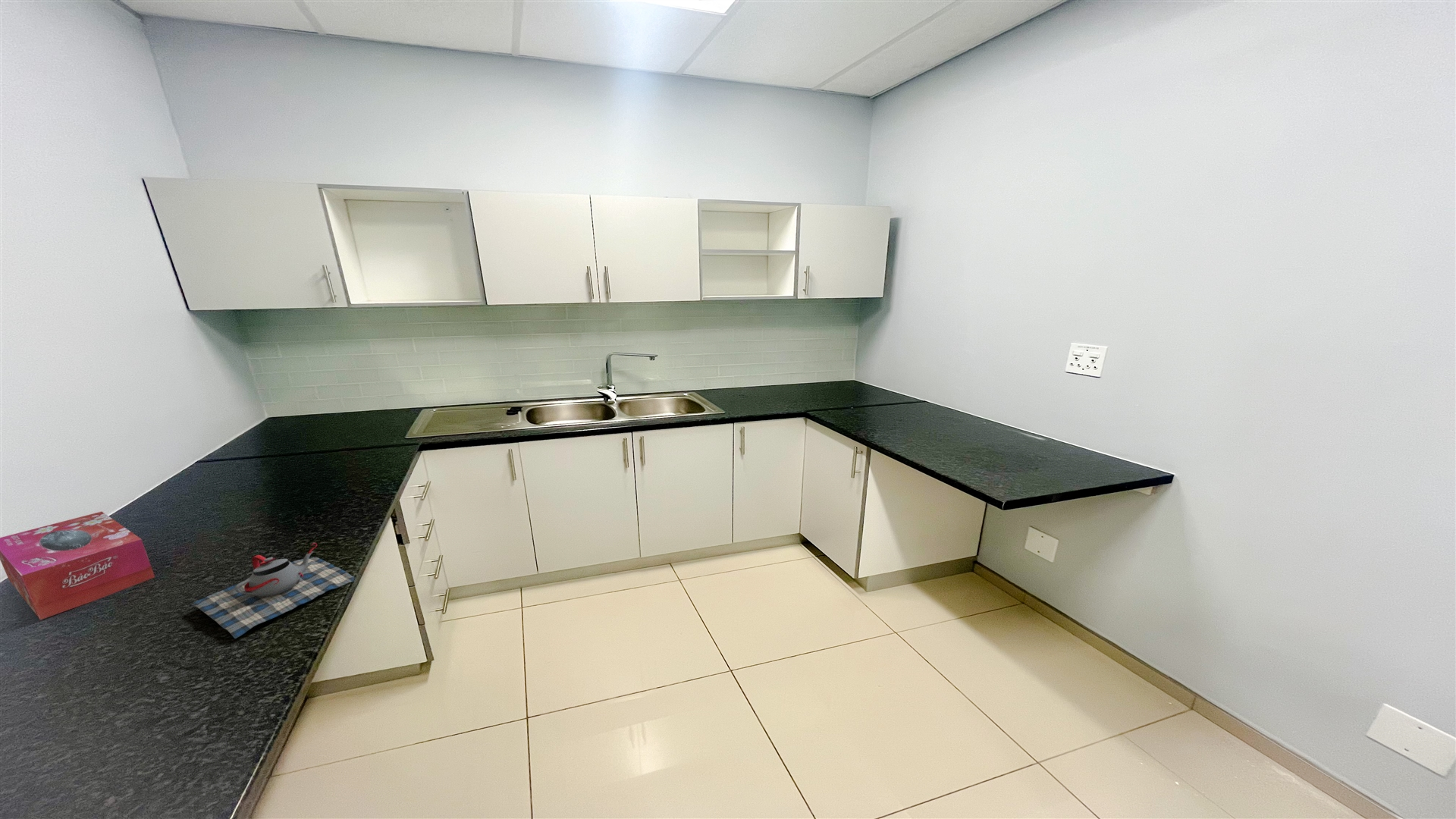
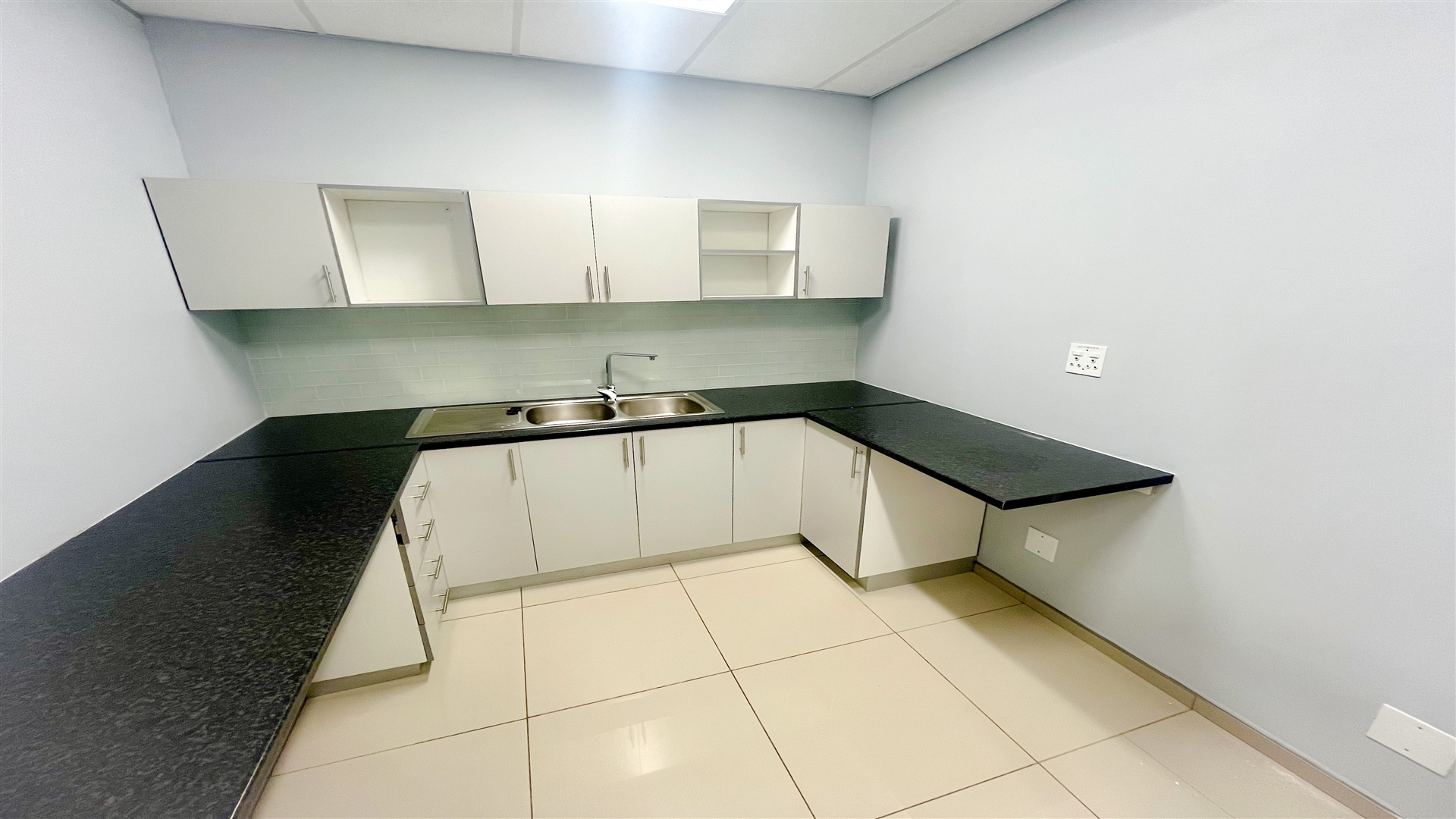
- teapot (273, 576)
- tissue box (74, 559)
